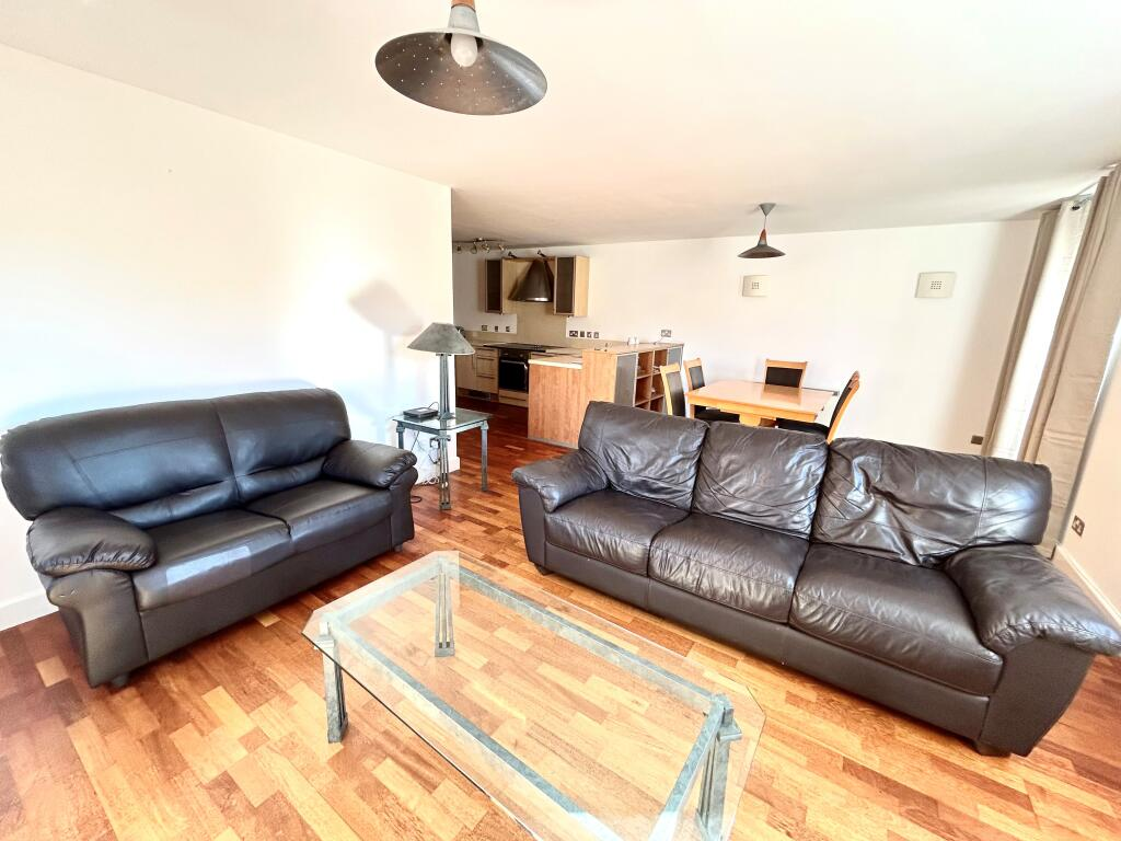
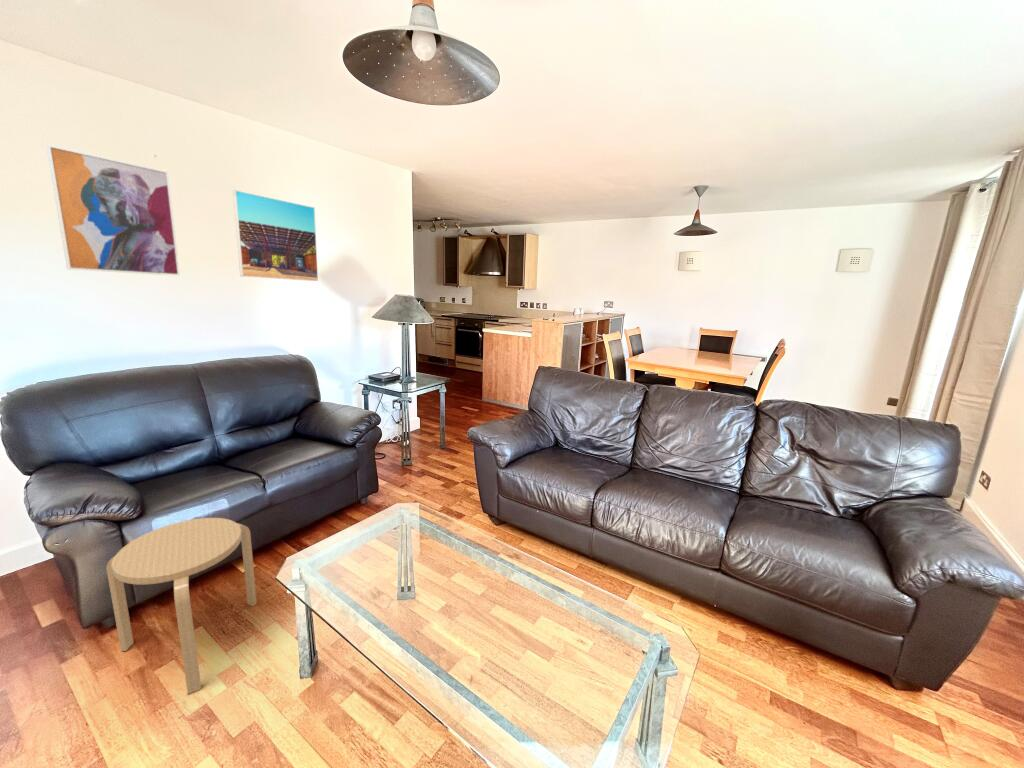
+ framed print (279, 240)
+ stool (187, 599)
+ wall art (120, 217)
